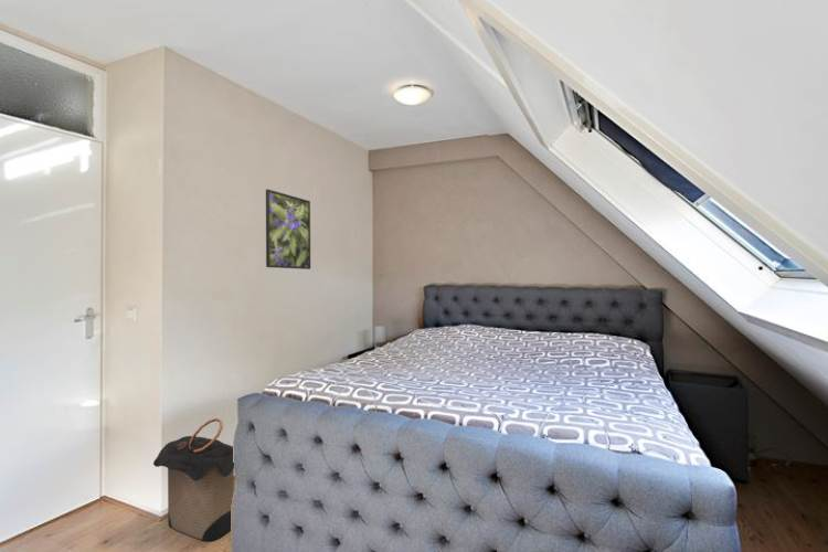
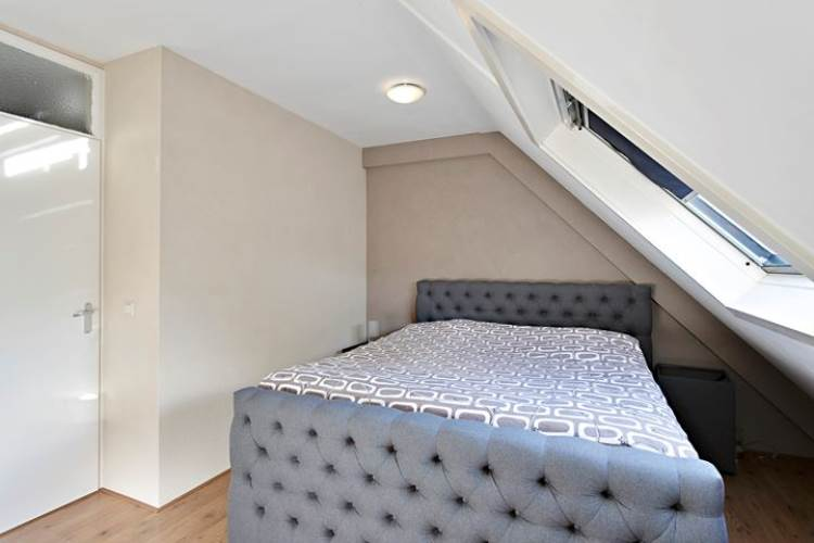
- laundry hamper (197, 473)
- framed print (289, 232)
